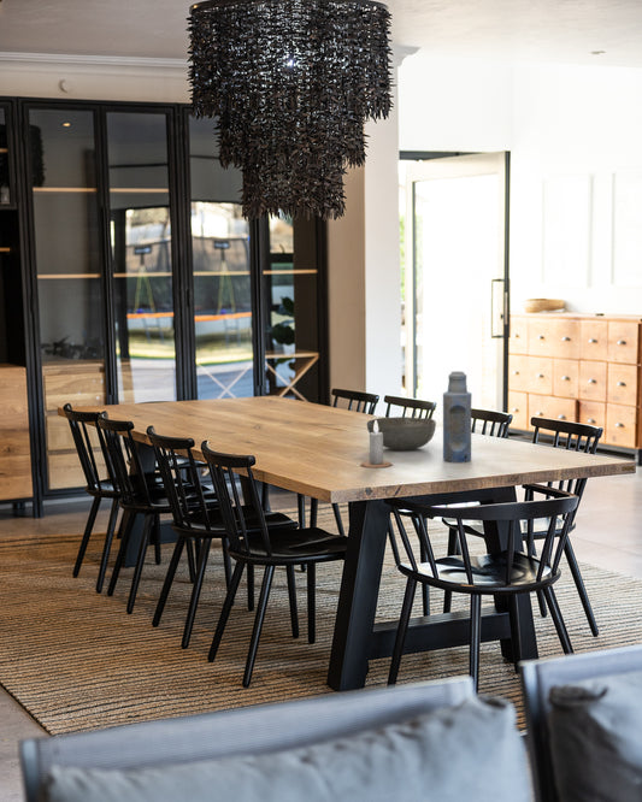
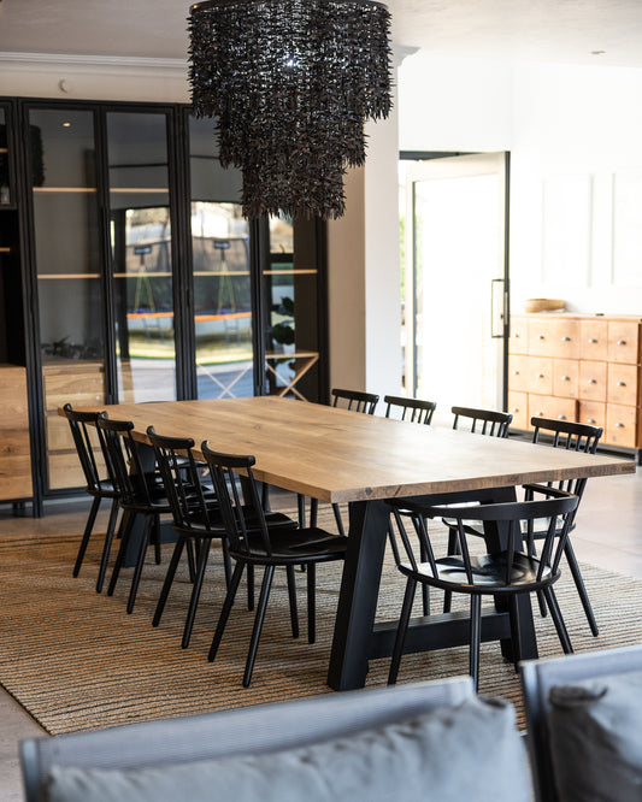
- candle (376, 442)
- bottle (457, 415)
- bowl (401, 434)
